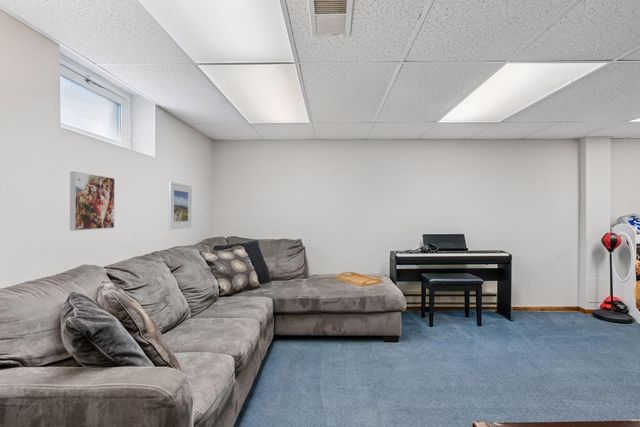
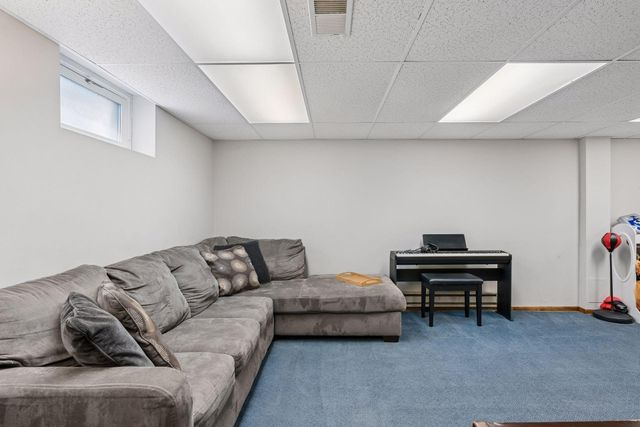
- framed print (180, 206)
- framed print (94, 202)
